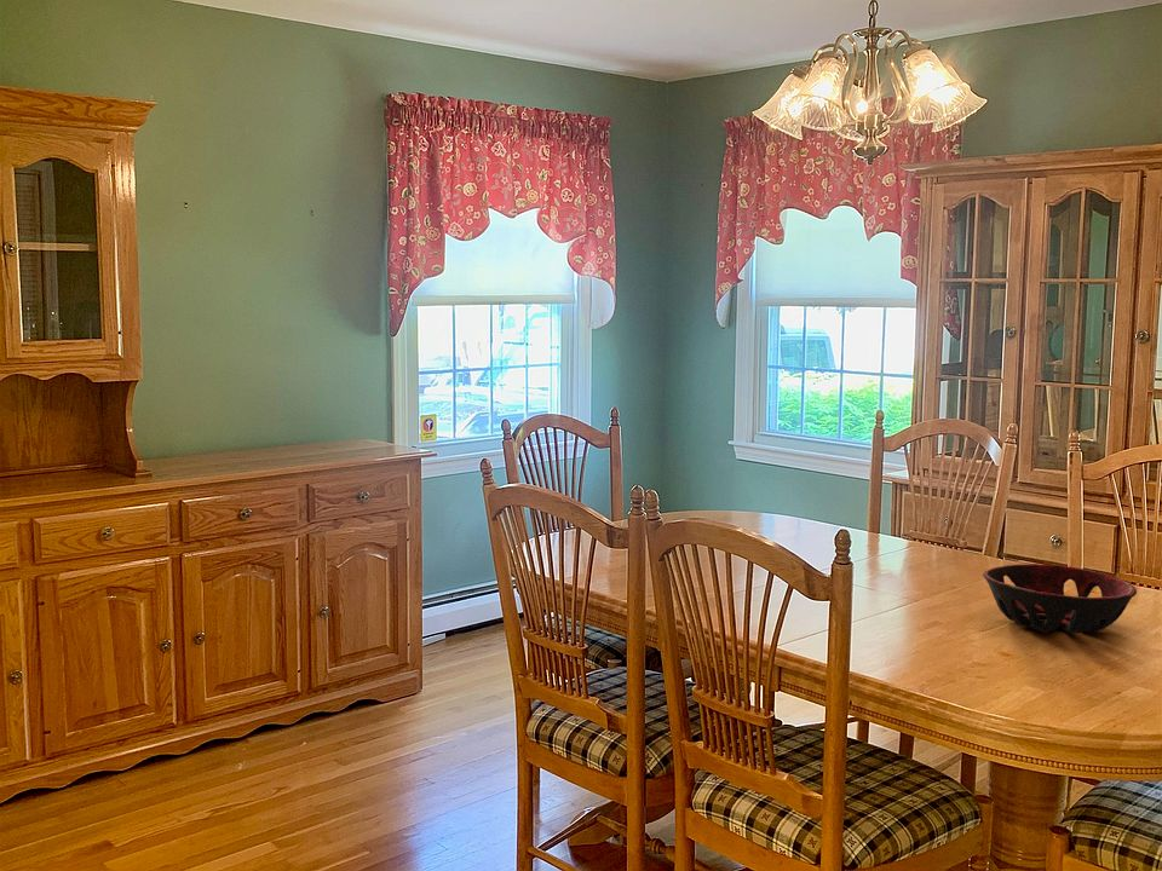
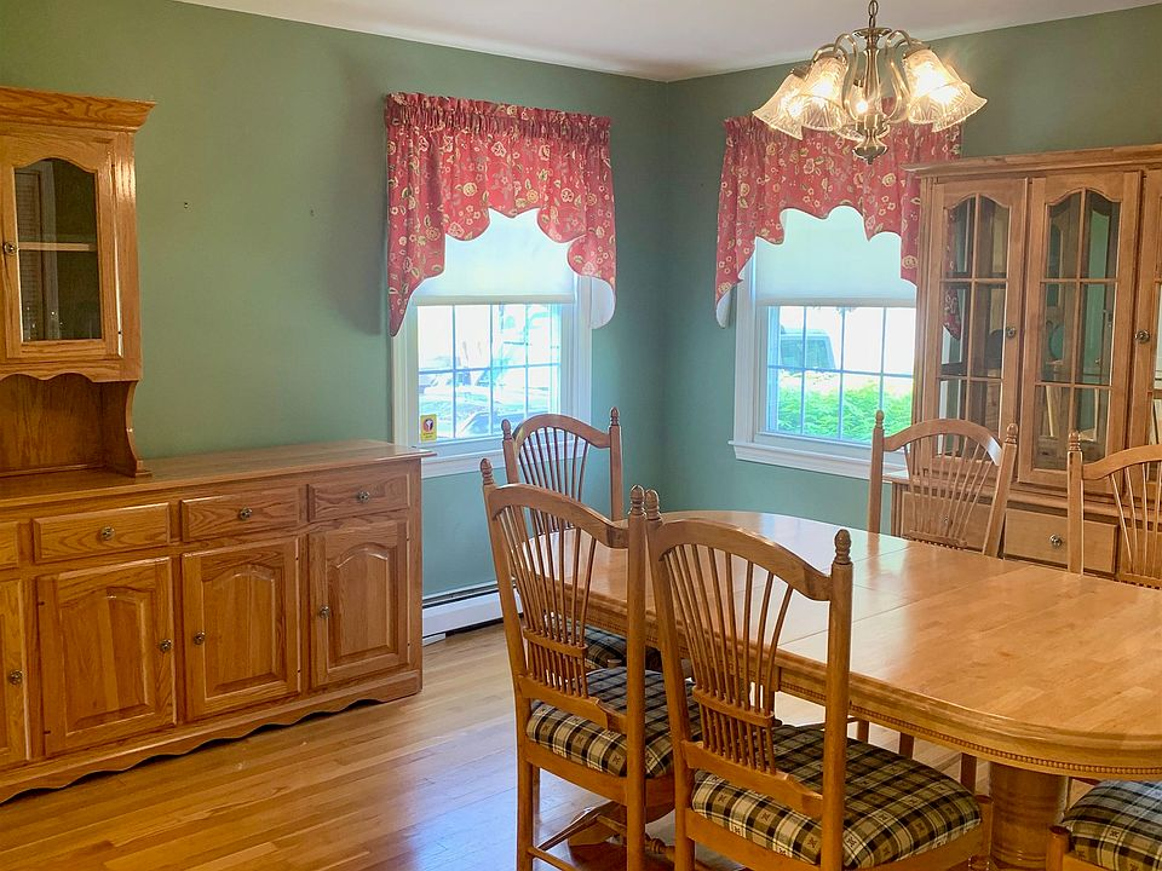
- decorative bowl (1057, 601)
